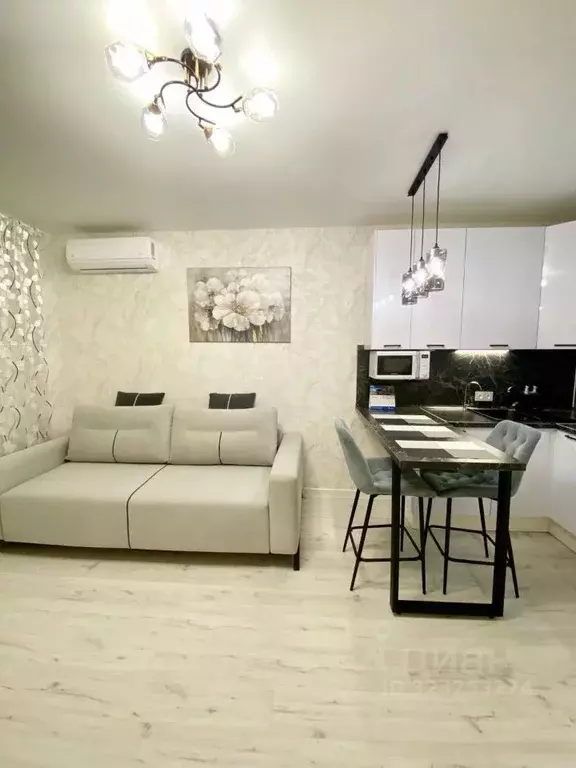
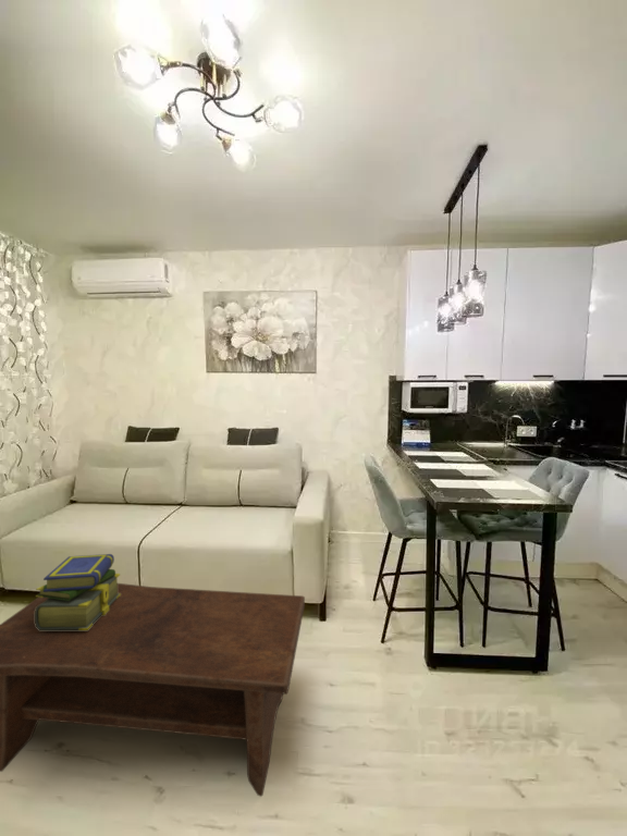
+ stack of books (79, 587)
+ coffee table (152, 671)
